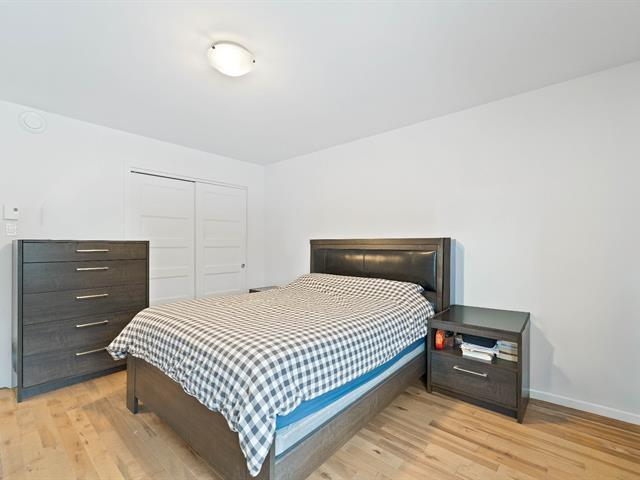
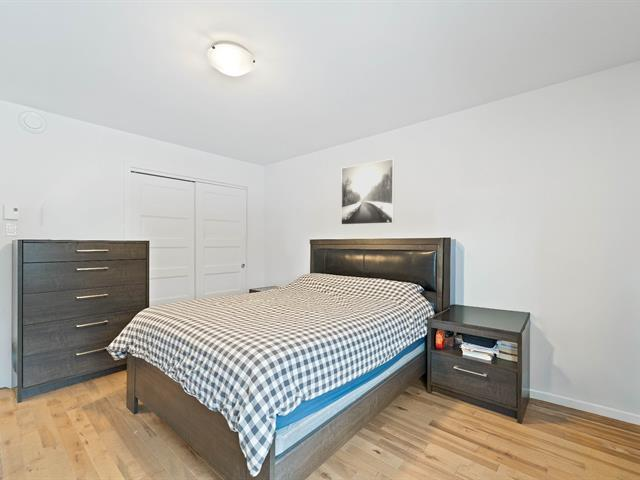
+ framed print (366, 194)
